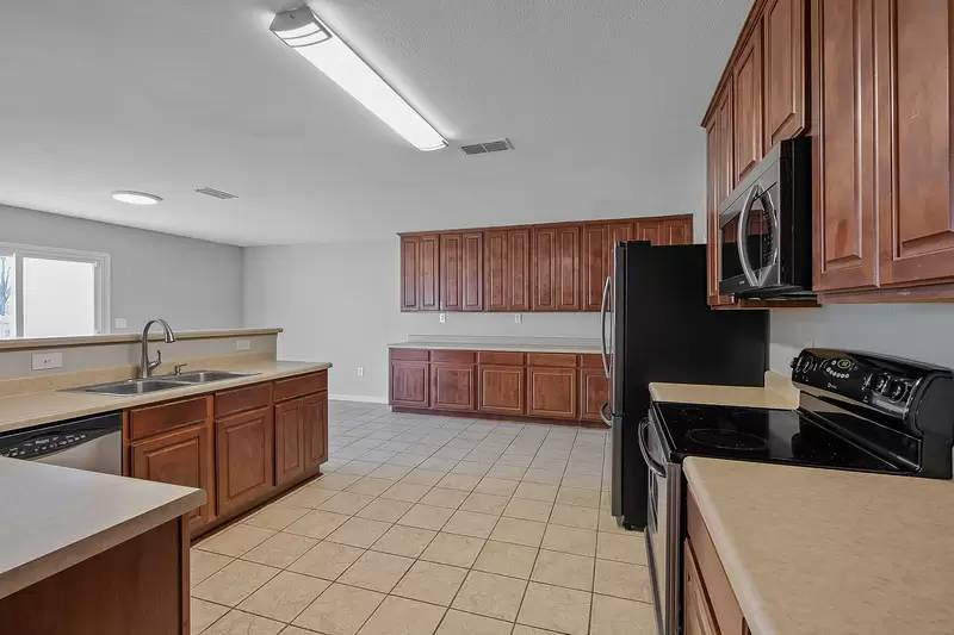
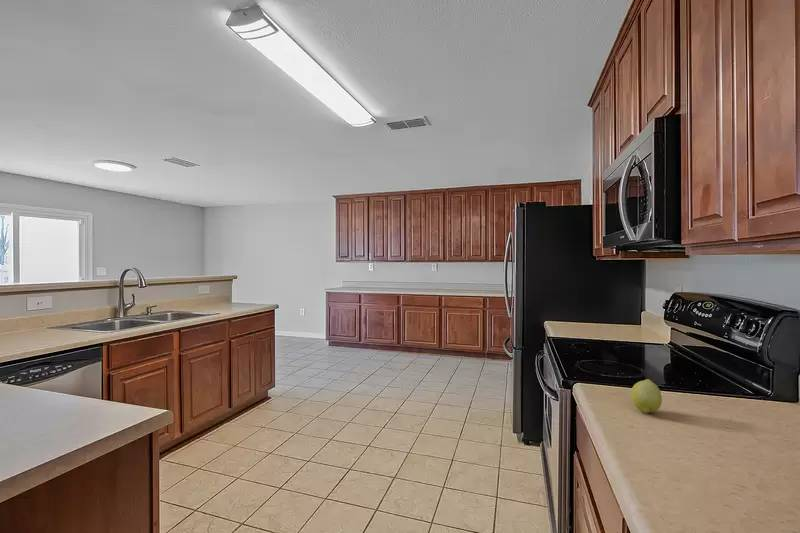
+ lemon (646, 395)
